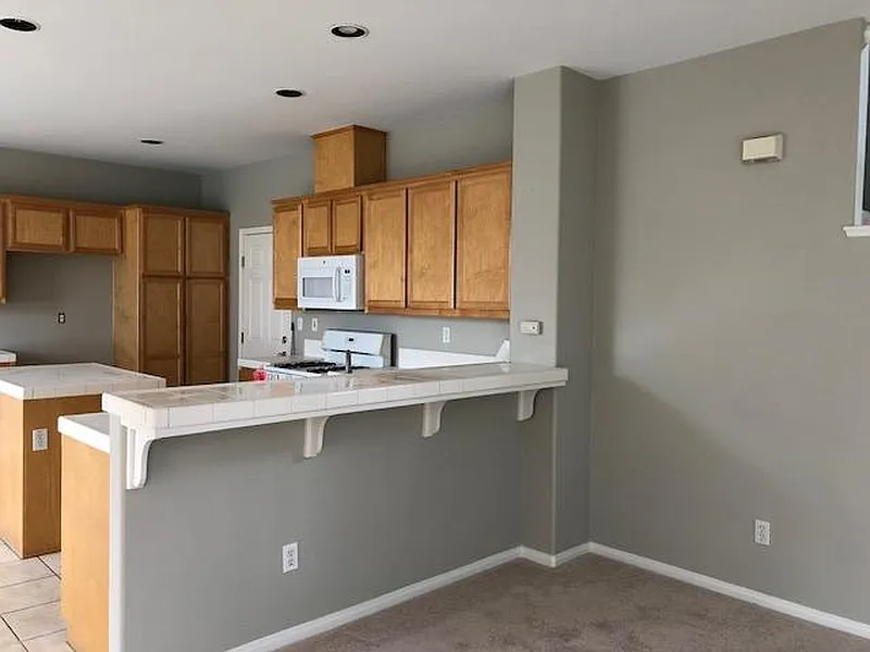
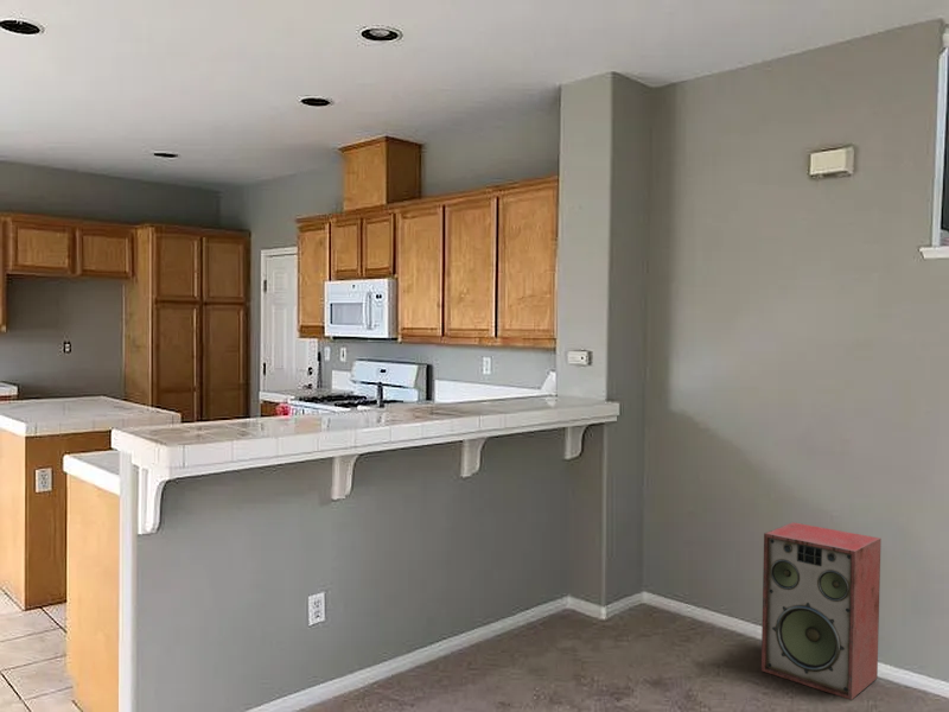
+ speaker (820, 604)
